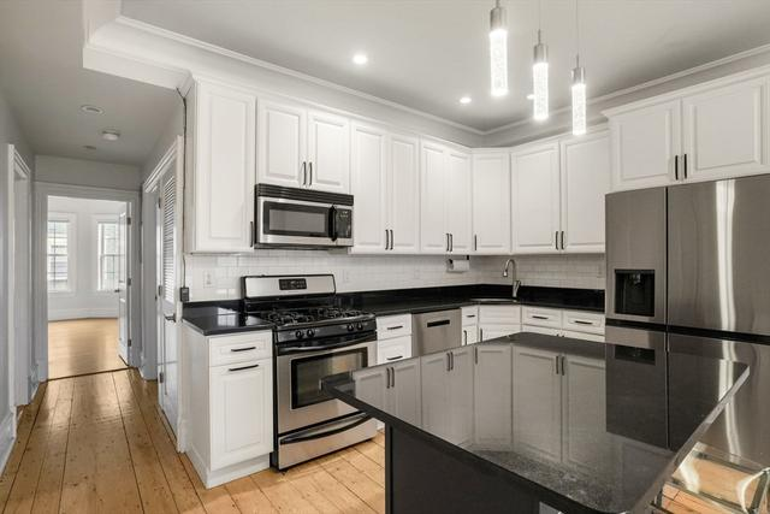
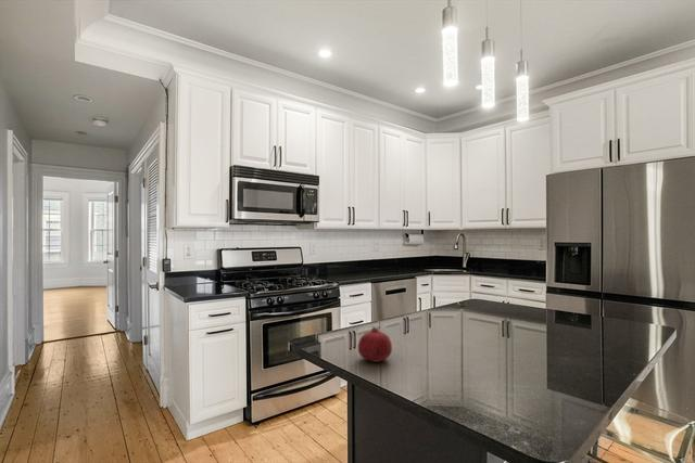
+ fruit (375, 343)
